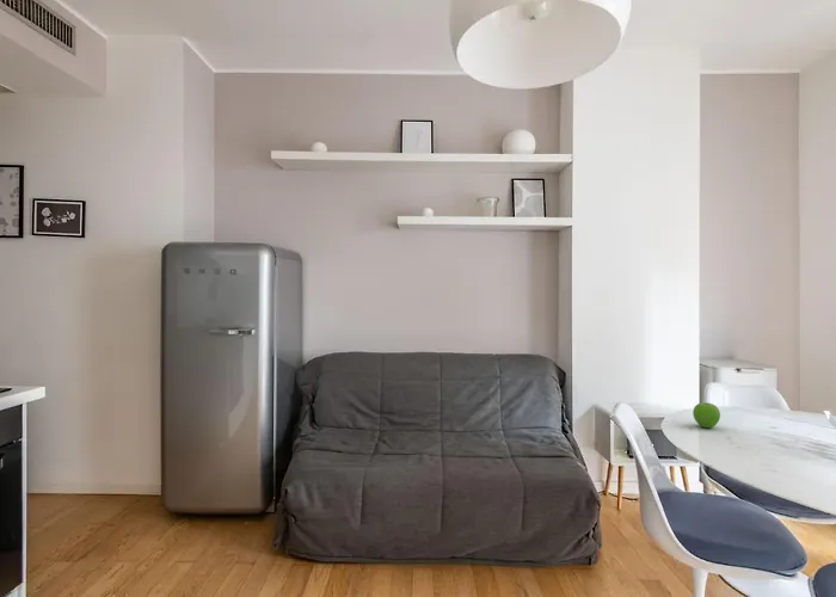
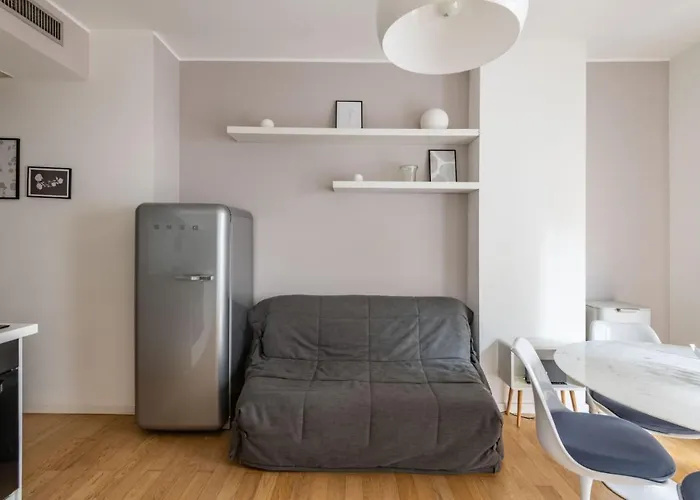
- fruit (706, 414)
